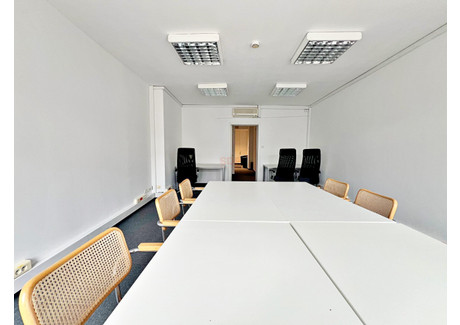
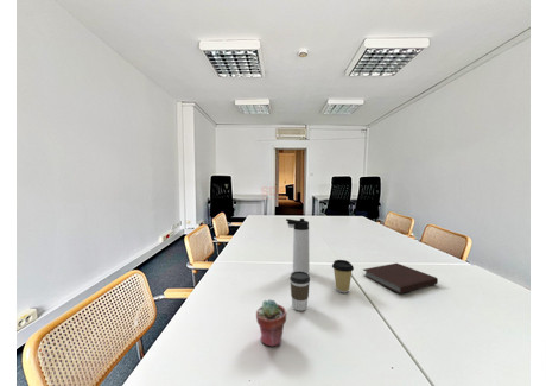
+ potted succulent (271, 319)
+ coffee cup (342, 276)
+ coffee cup (299, 290)
+ thermos bottle (297, 246)
+ notebook (398, 276)
